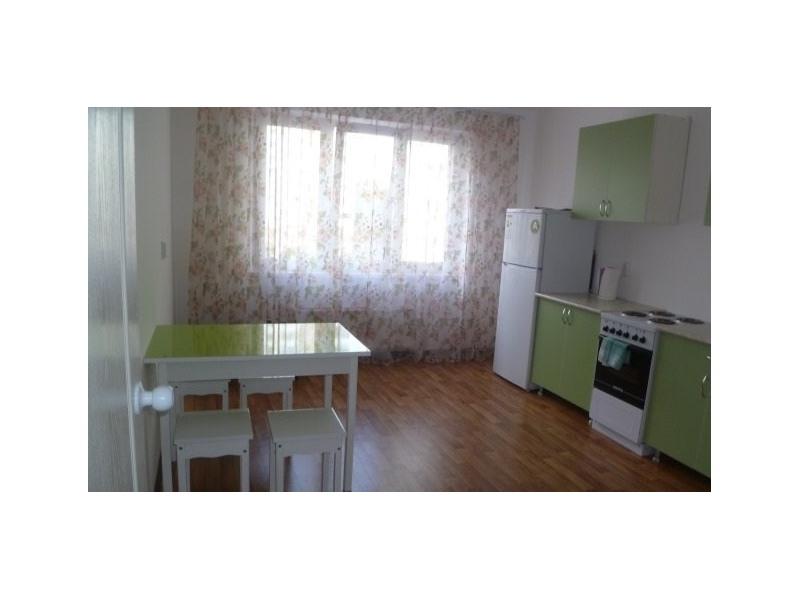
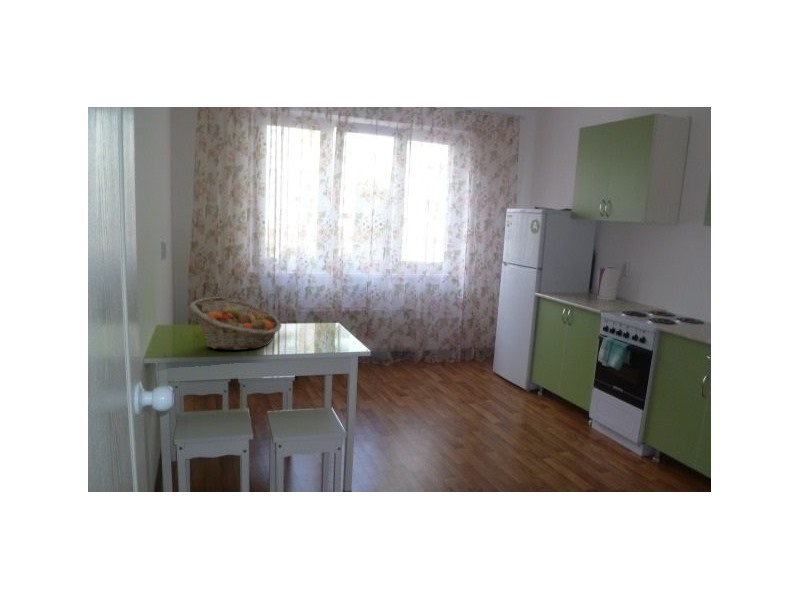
+ fruit basket (236, 322)
